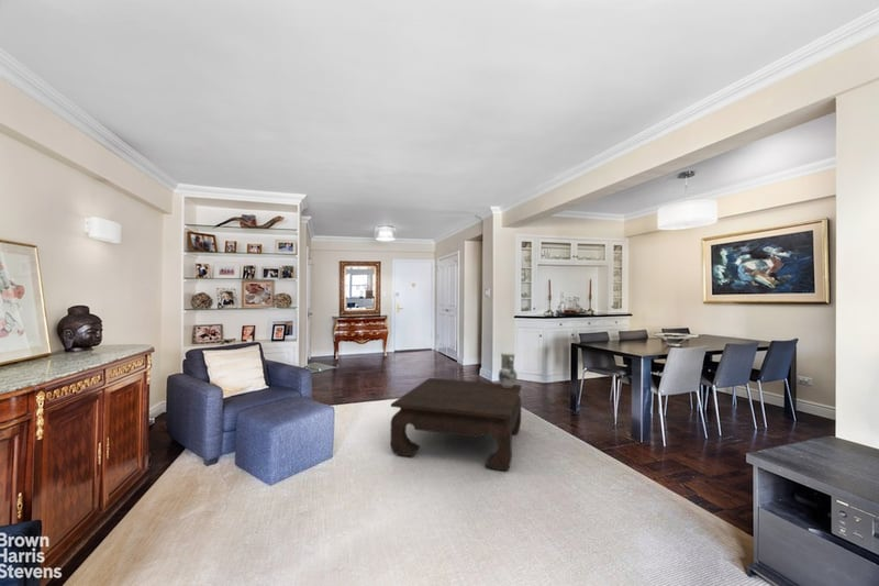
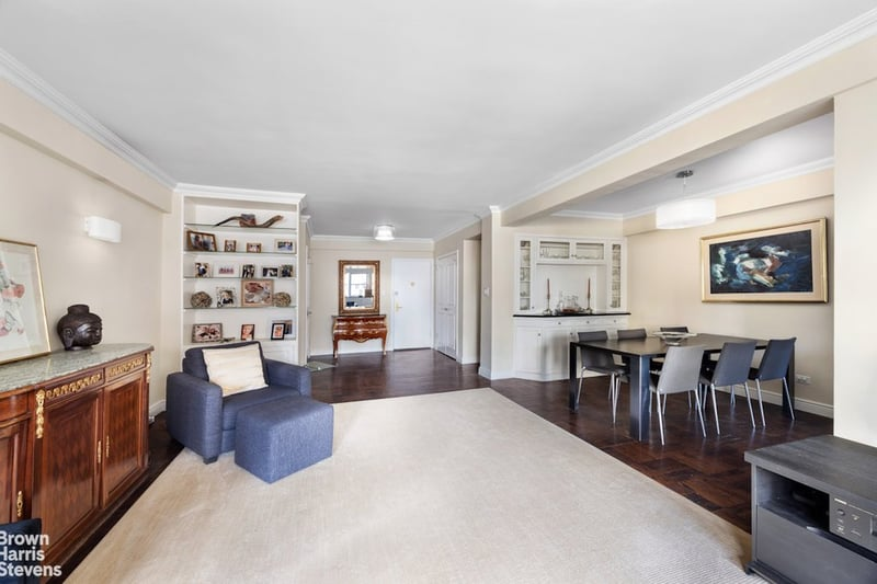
- coffee table (461, 417)
- vase (507, 369)
